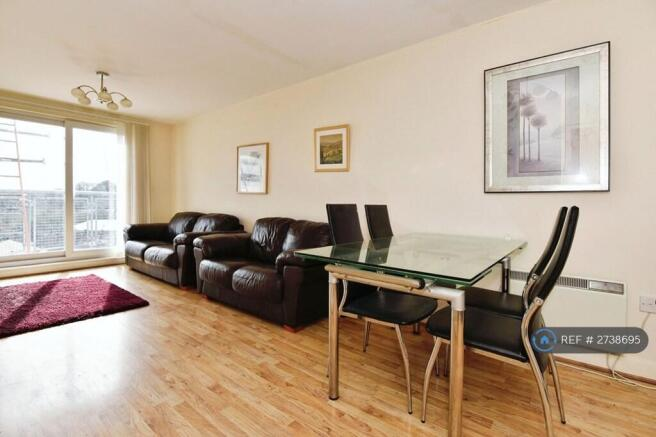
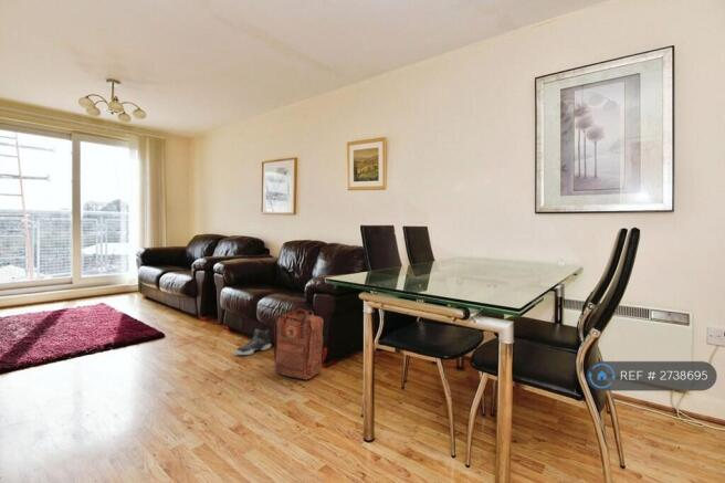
+ backpack (298, 339)
+ sneaker (253, 340)
